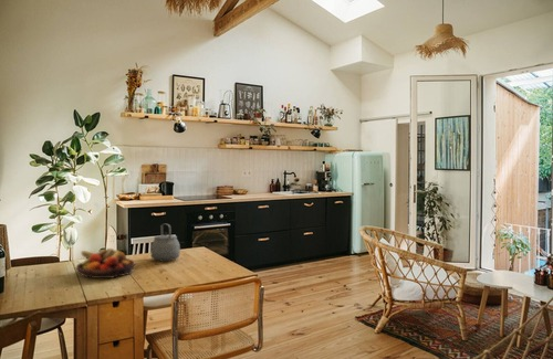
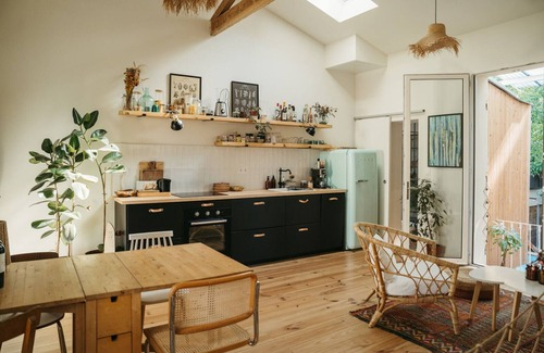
- tea kettle (164, 241)
- fruit bowl (105, 261)
